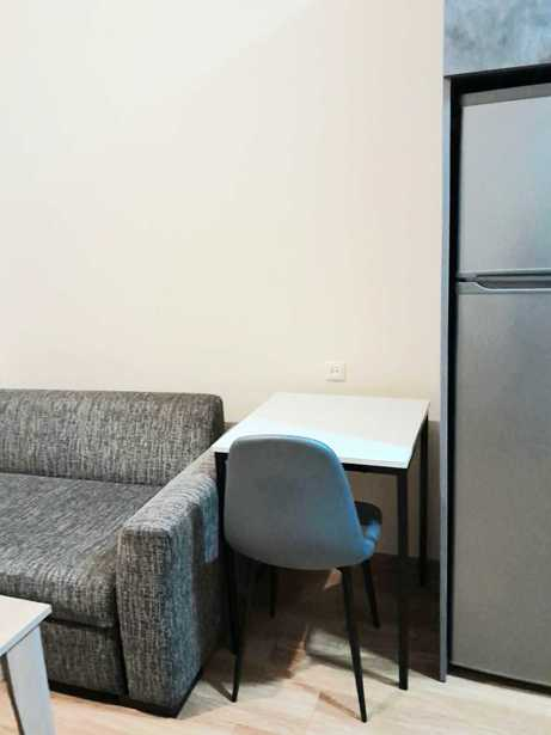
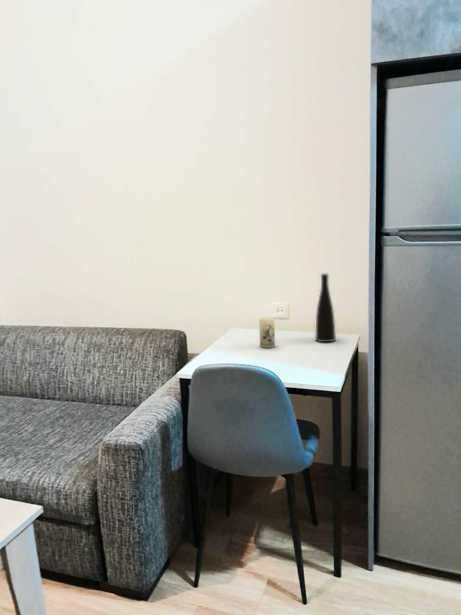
+ candle (267, 332)
+ vase (325, 307)
